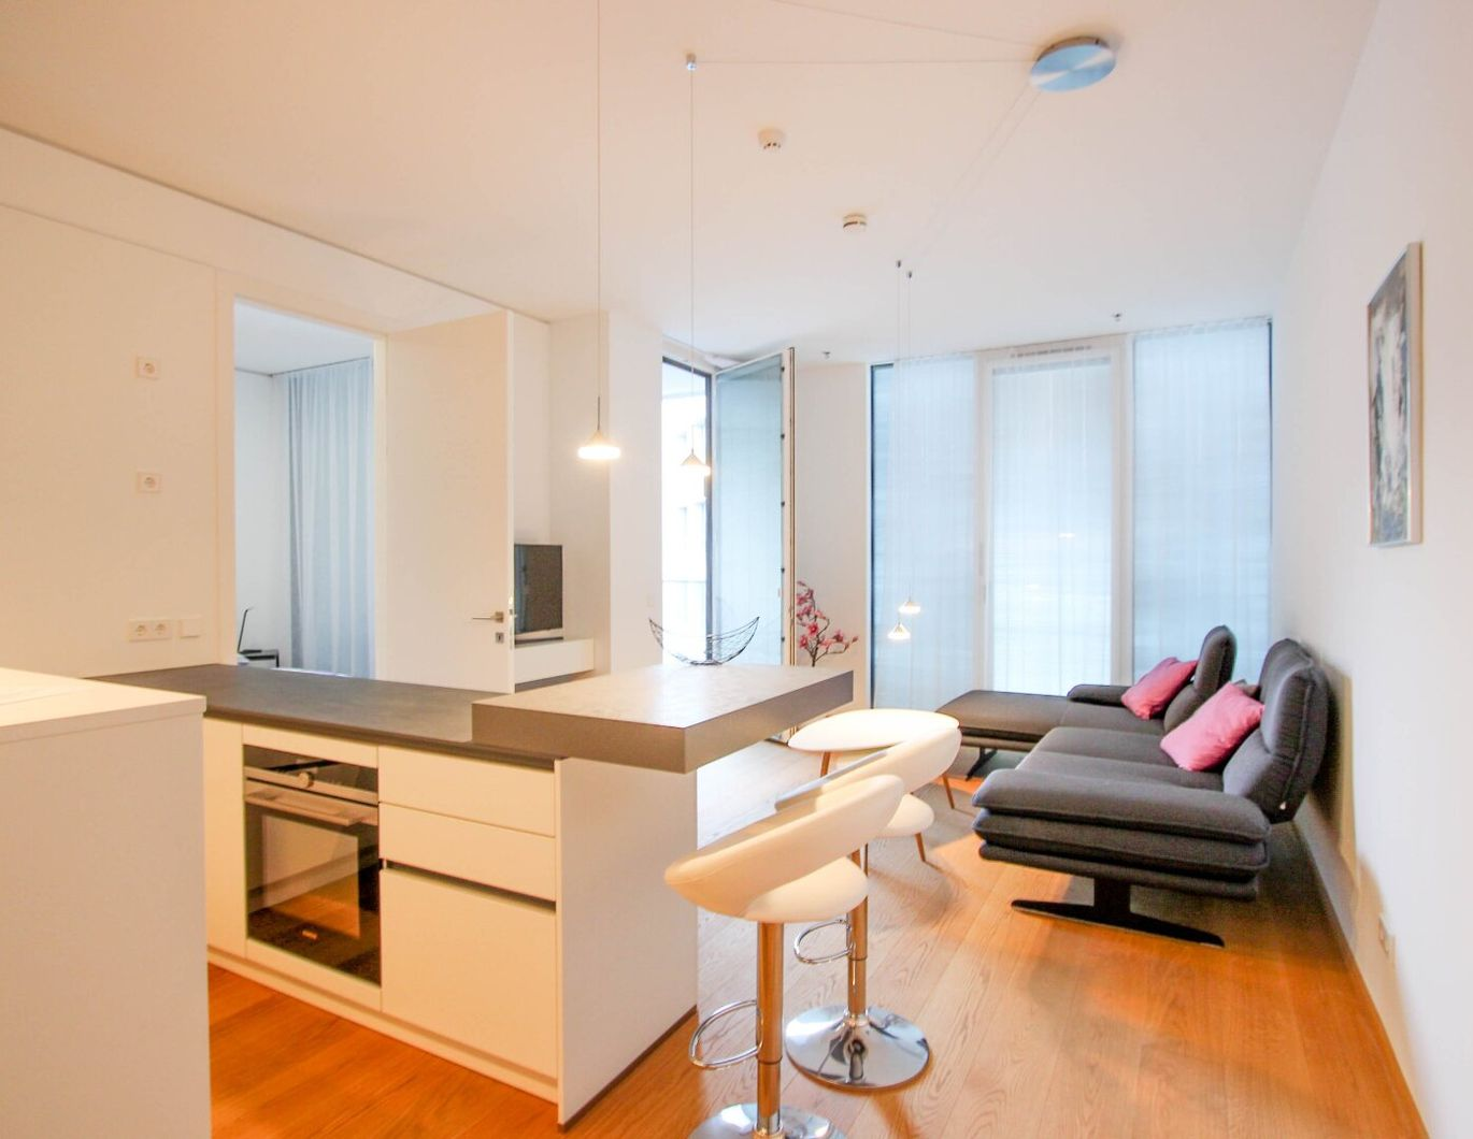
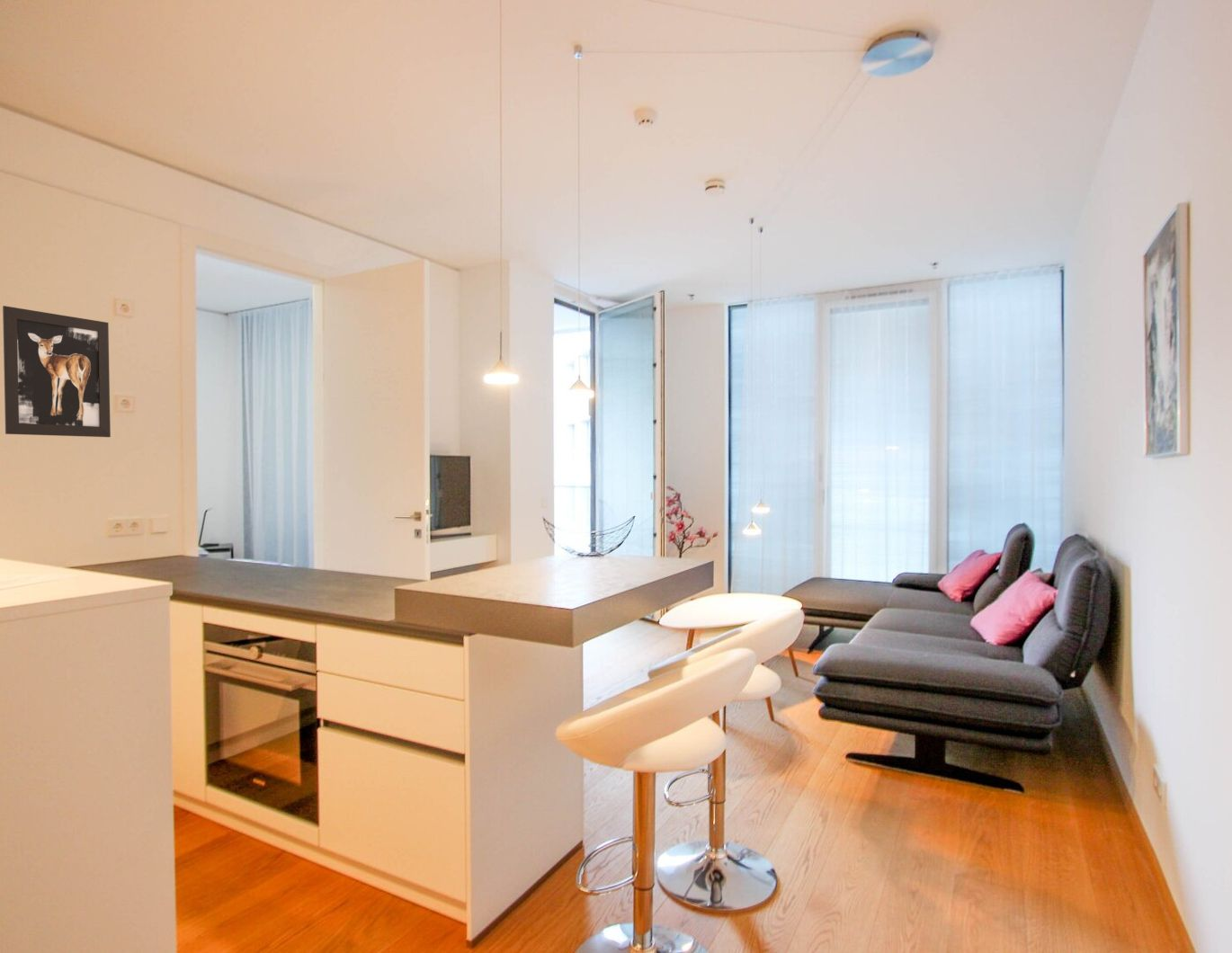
+ wall art (59, 375)
